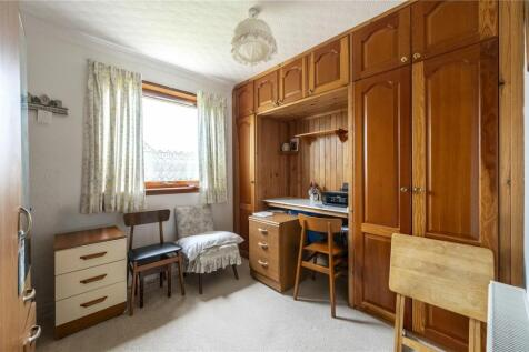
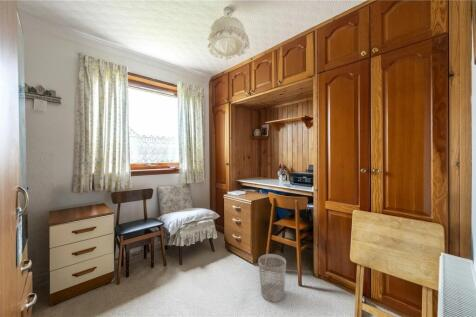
+ wastebasket (272, 277)
